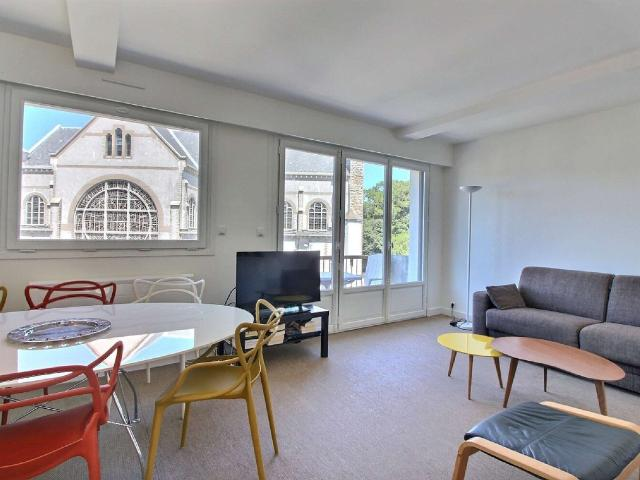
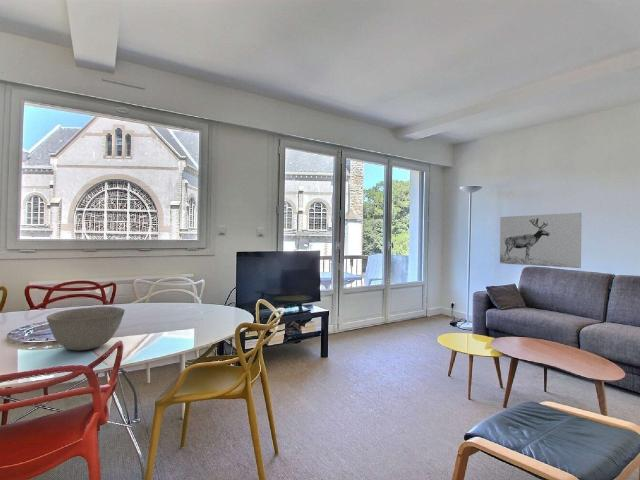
+ bowl (86, 329)
+ wall art (537, 240)
